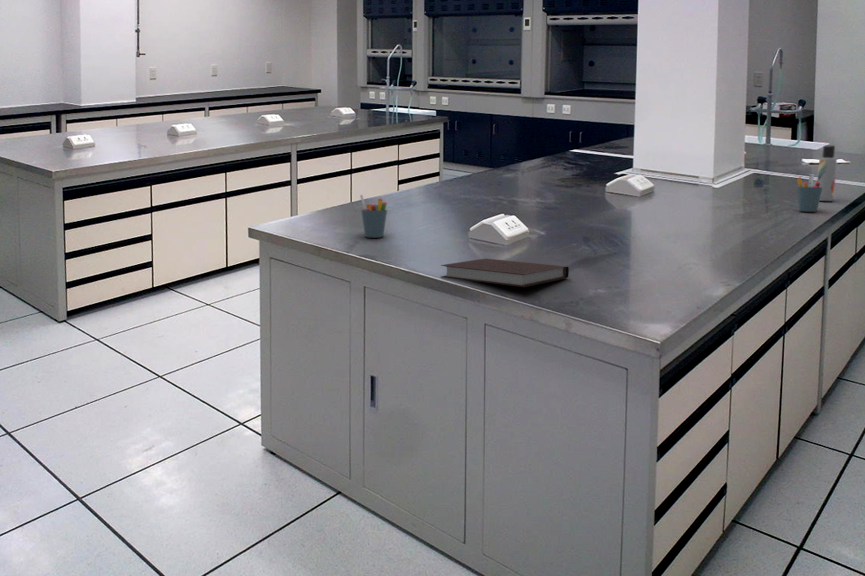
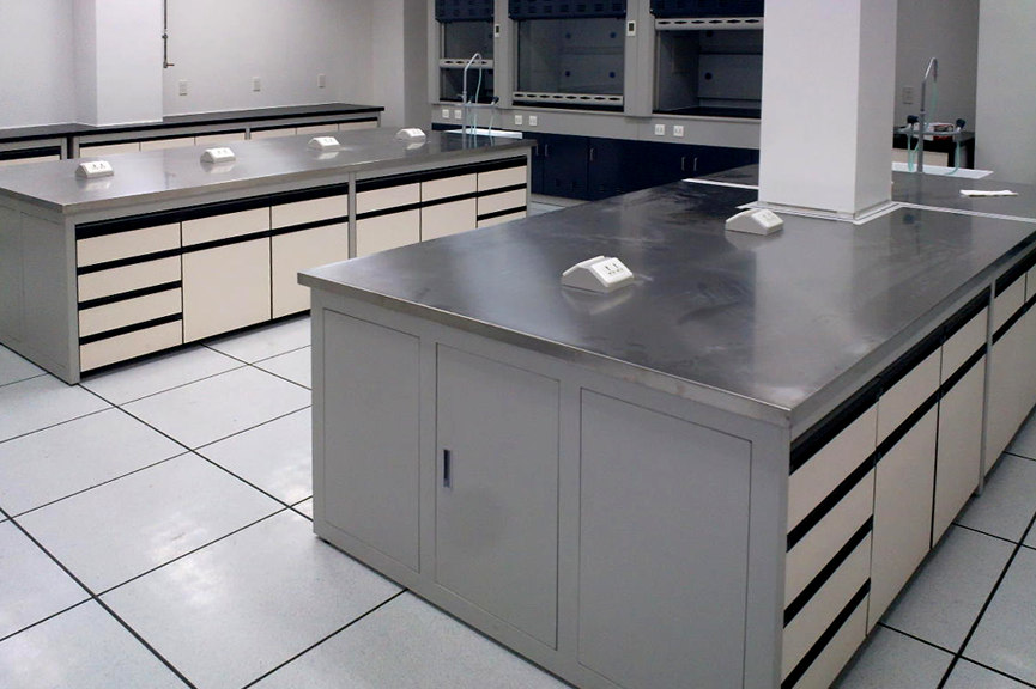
- notebook (504, 271)
- lotion bottle (826, 172)
- pen holder (809, 192)
- pen holder (374, 216)
